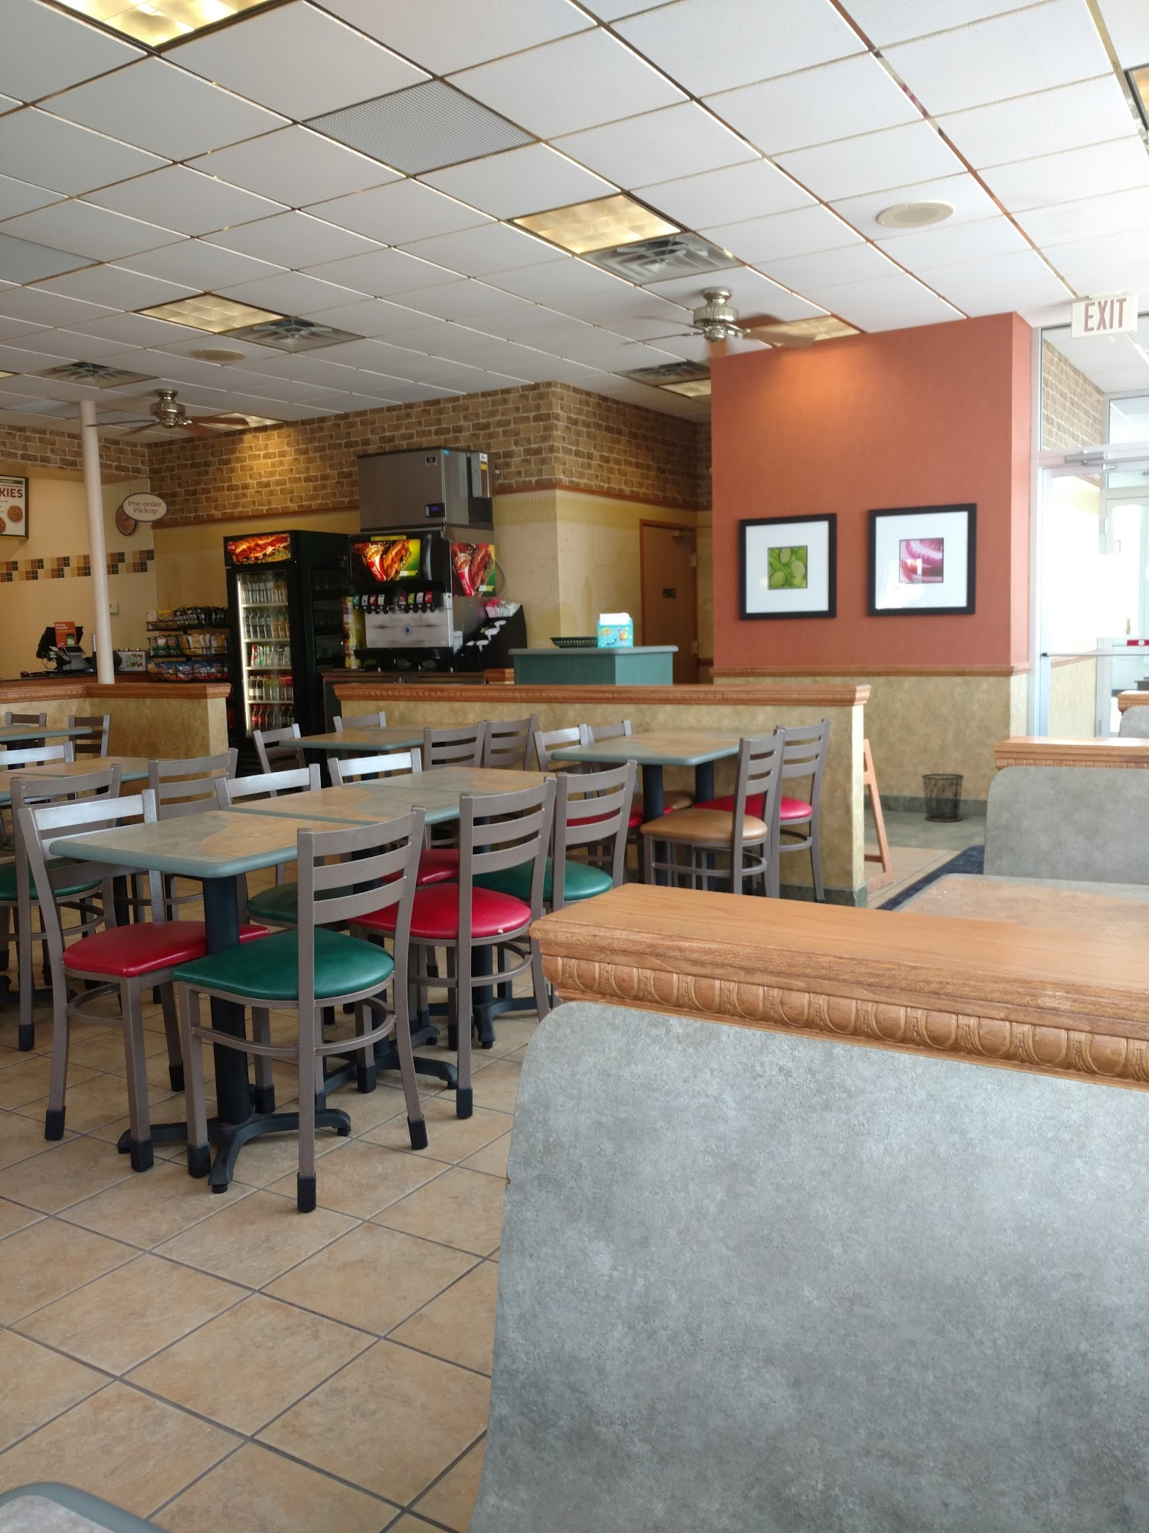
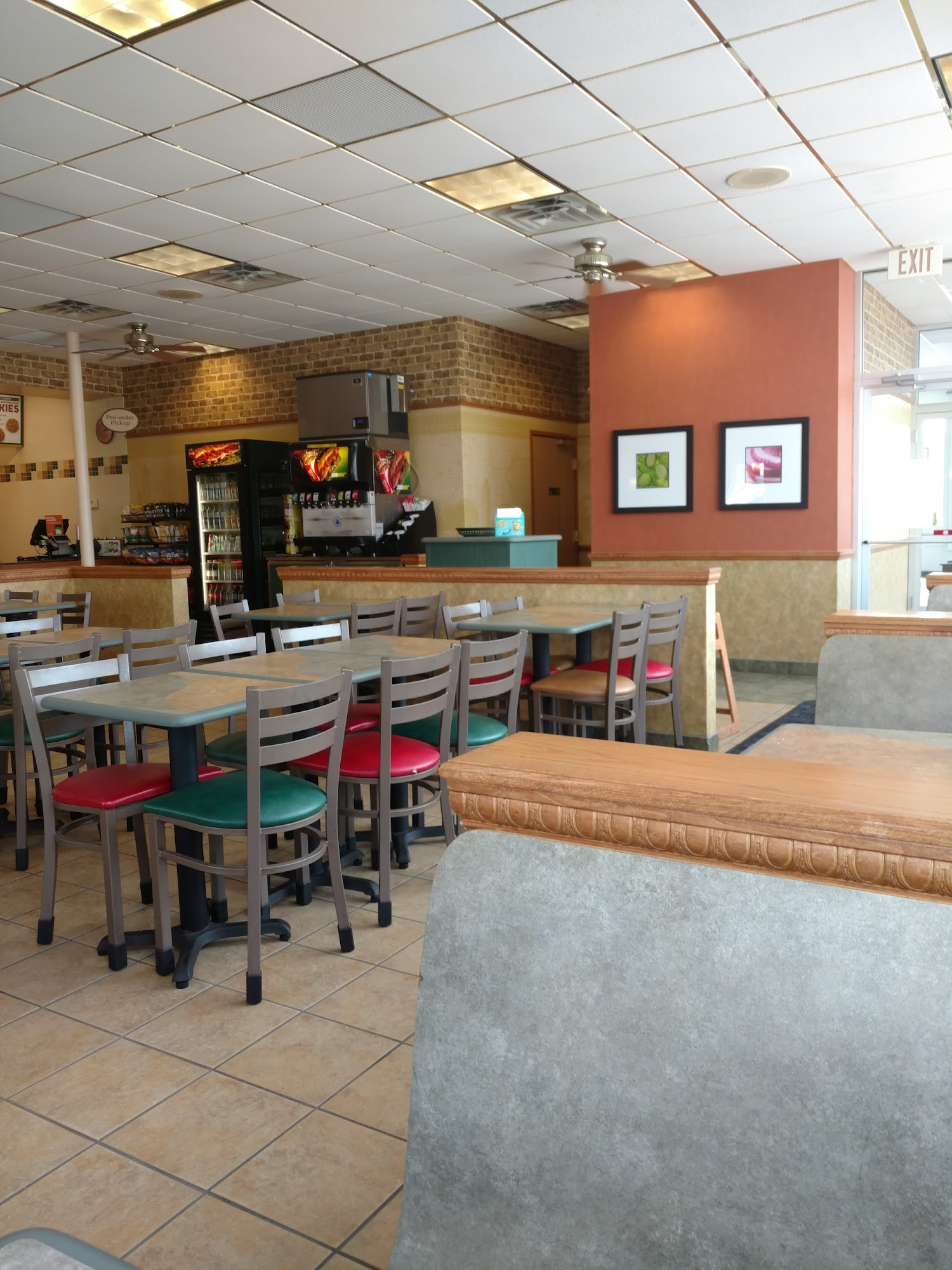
- waste bin (943, 797)
